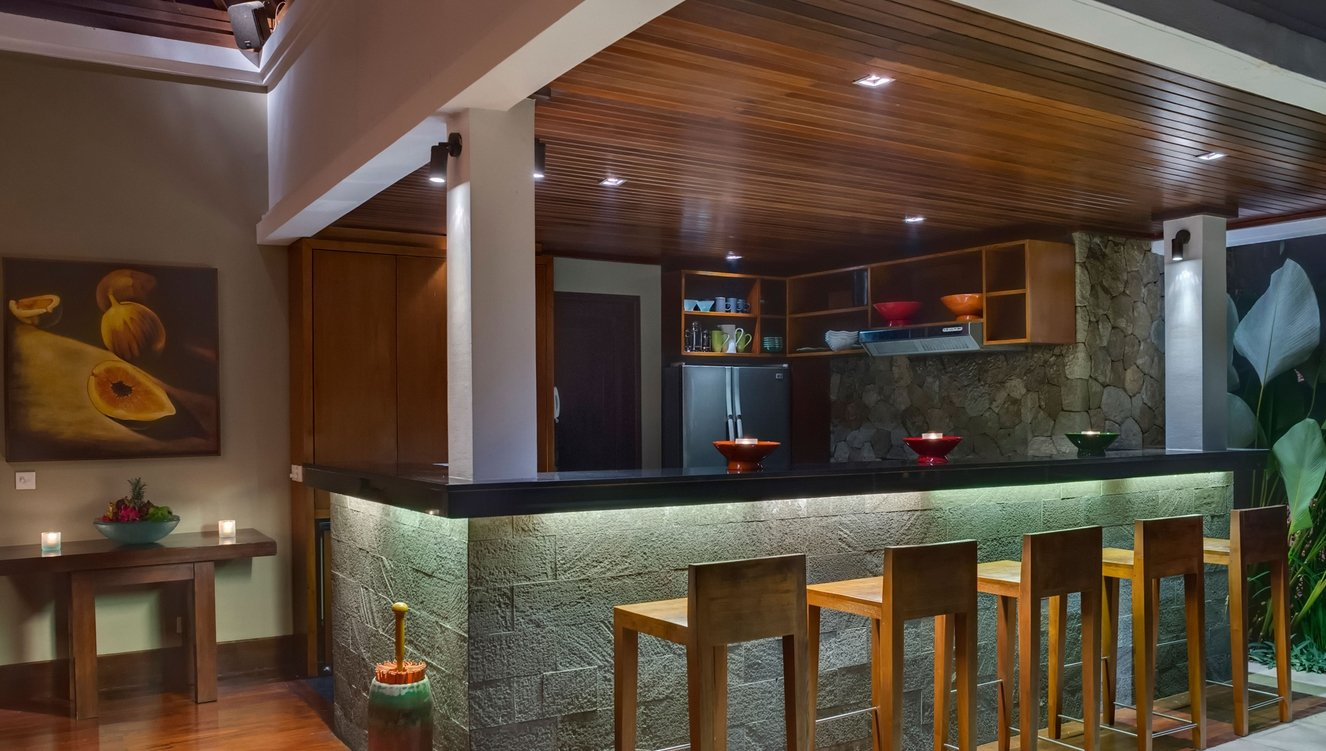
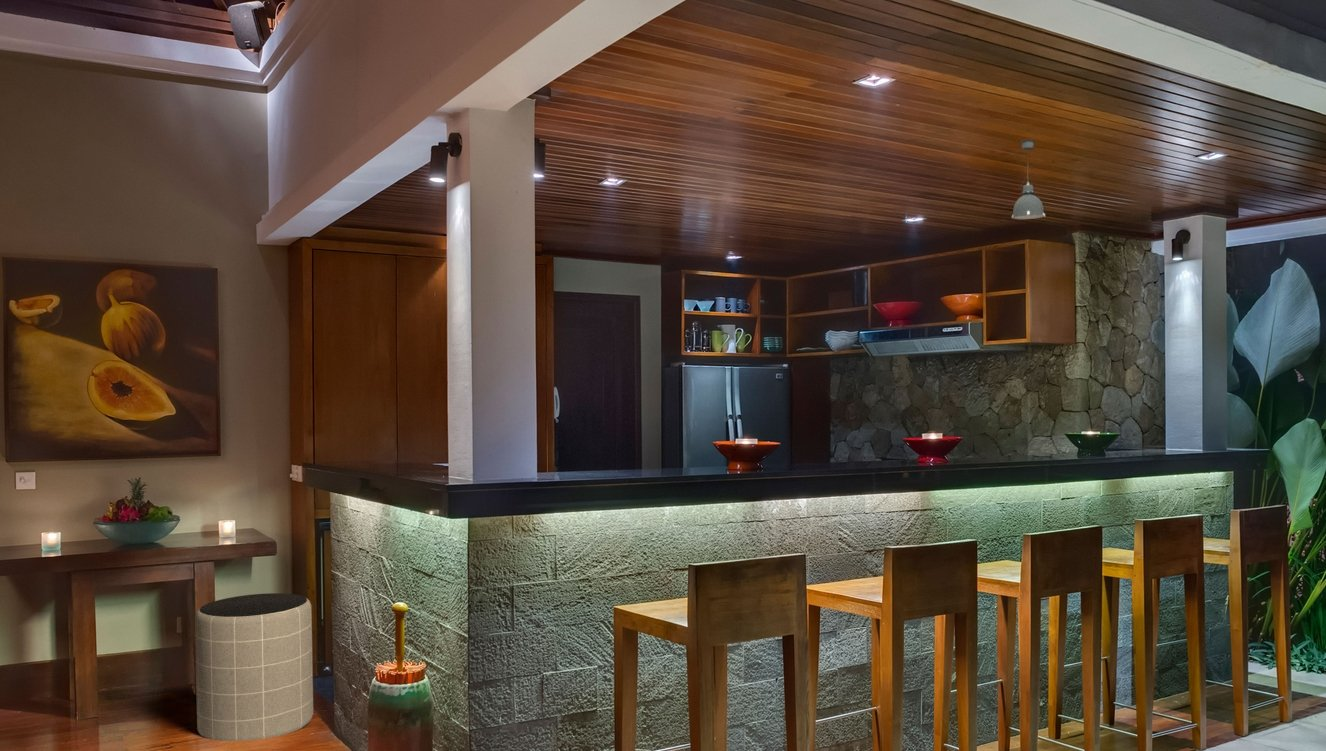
+ trash can (255, 664)
+ pendant light (1026, 177)
